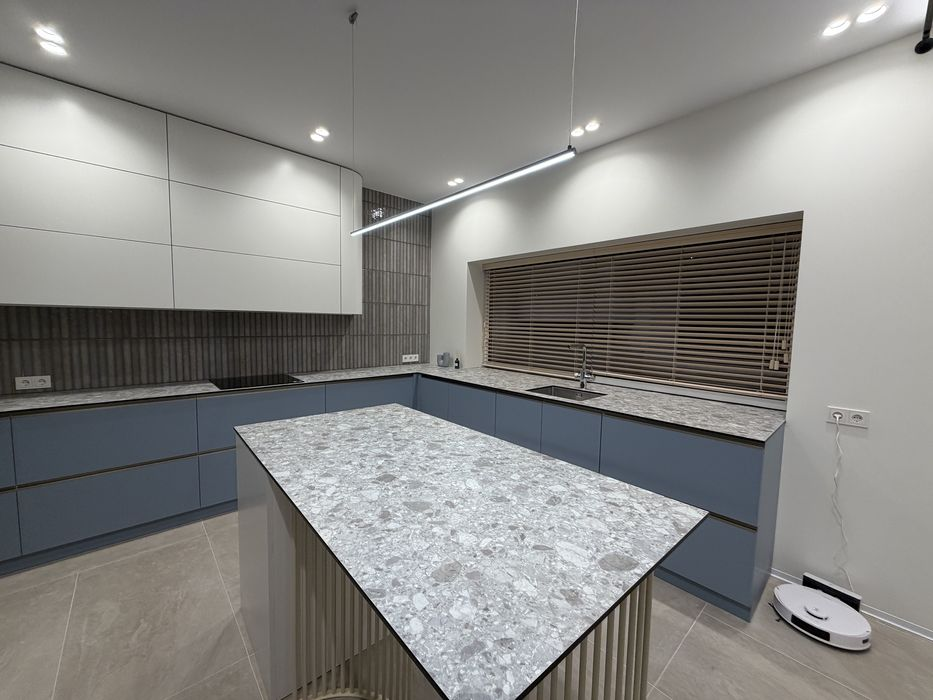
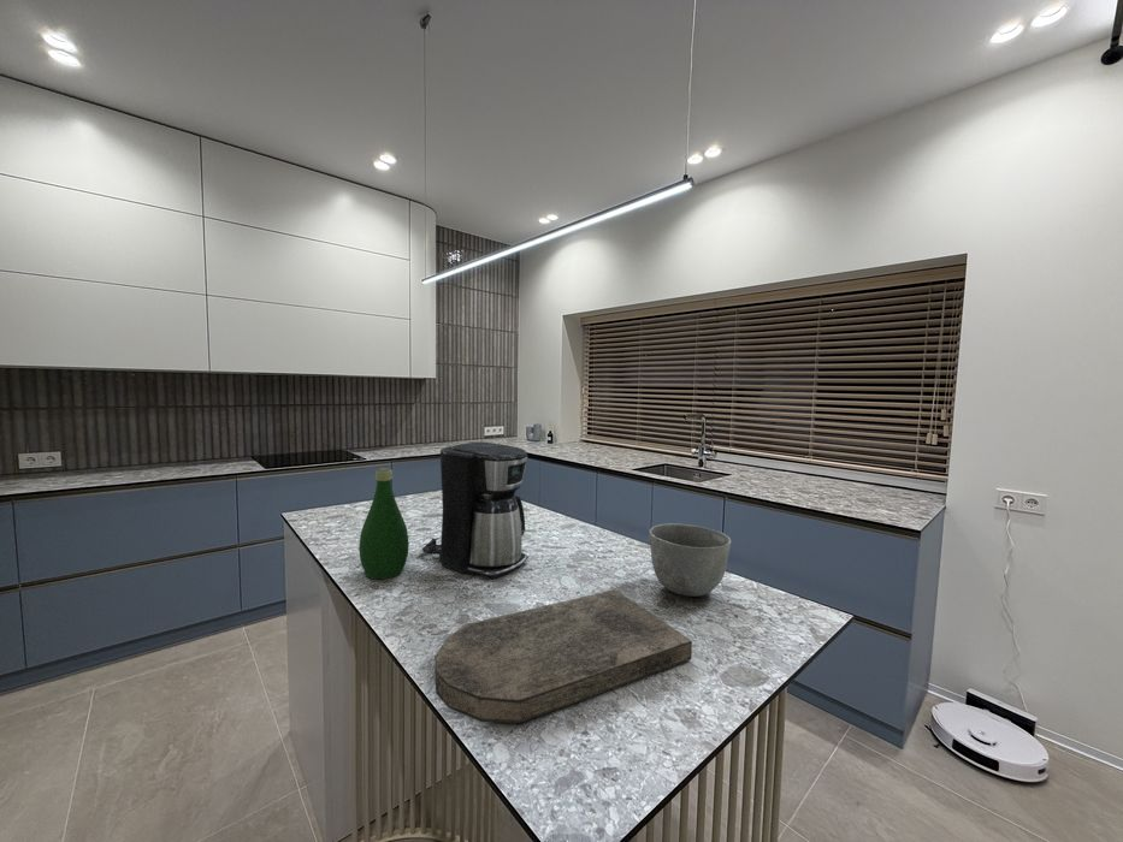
+ cutting board (555, 647)
+ bowl (687, 562)
+ coffee maker (480, 500)
+ bottle (384, 521)
